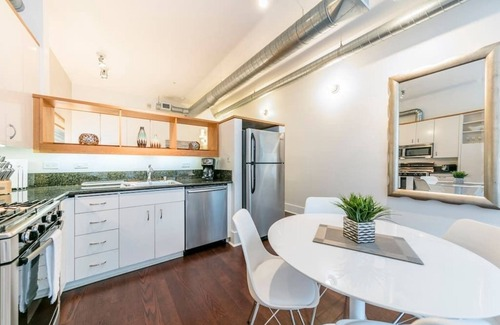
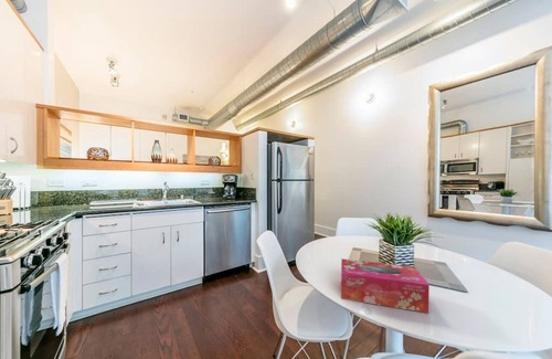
+ tissue box (379, 282)
